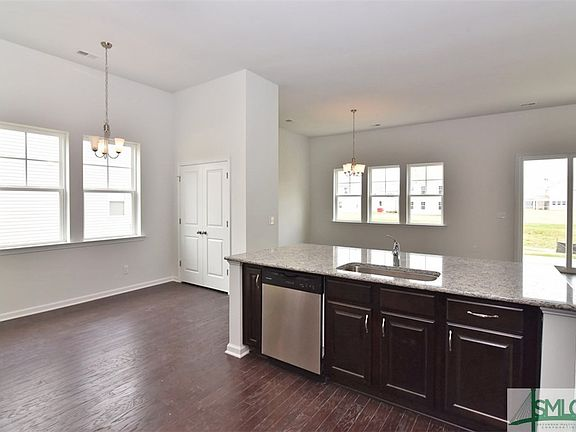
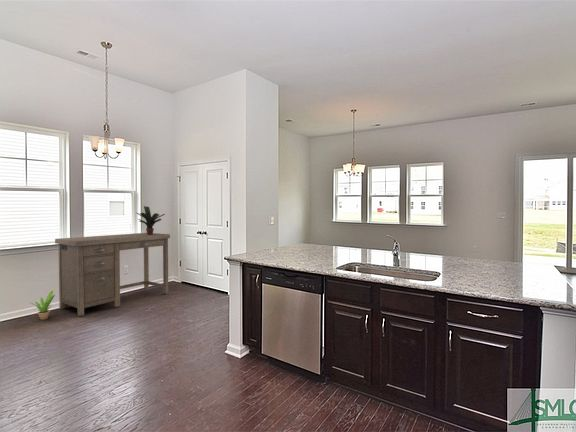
+ potted plant (150, 220)
+ potted plant (43, 306)
+ desk (117, 268)
